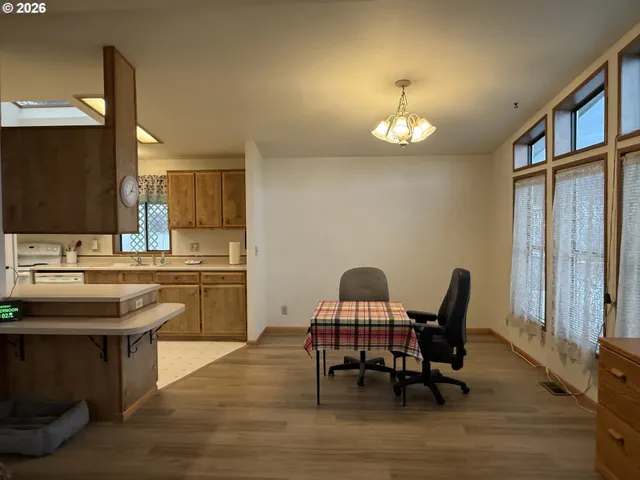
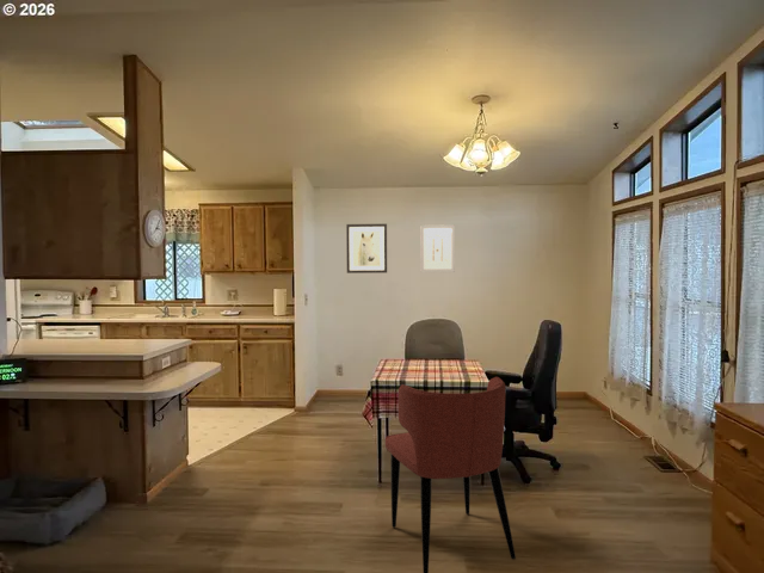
+ wall art (366, 248)
+ dining chair (446, 458)
+ wall art (437, 248)
